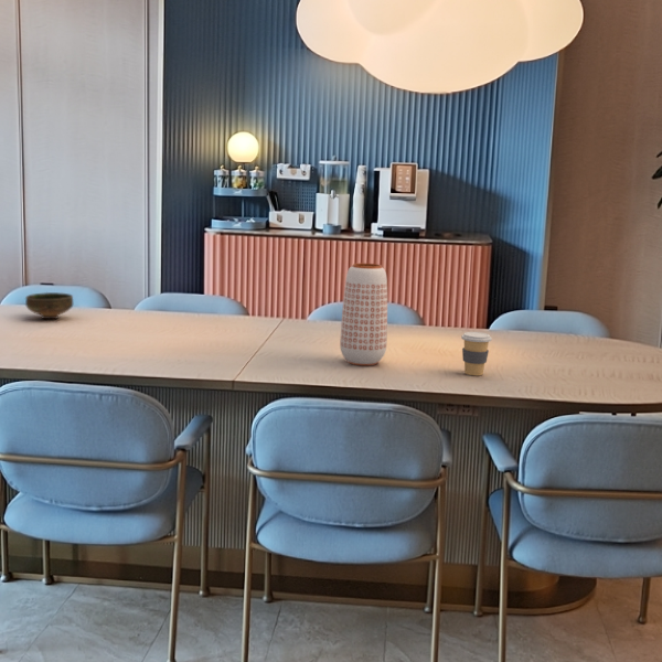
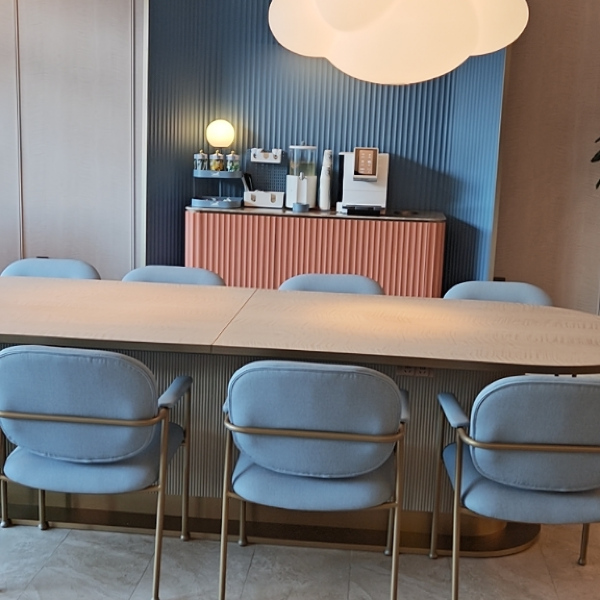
- coffee cup (474, 353)
- planter (364, 313)
- bowl (50, 307)
